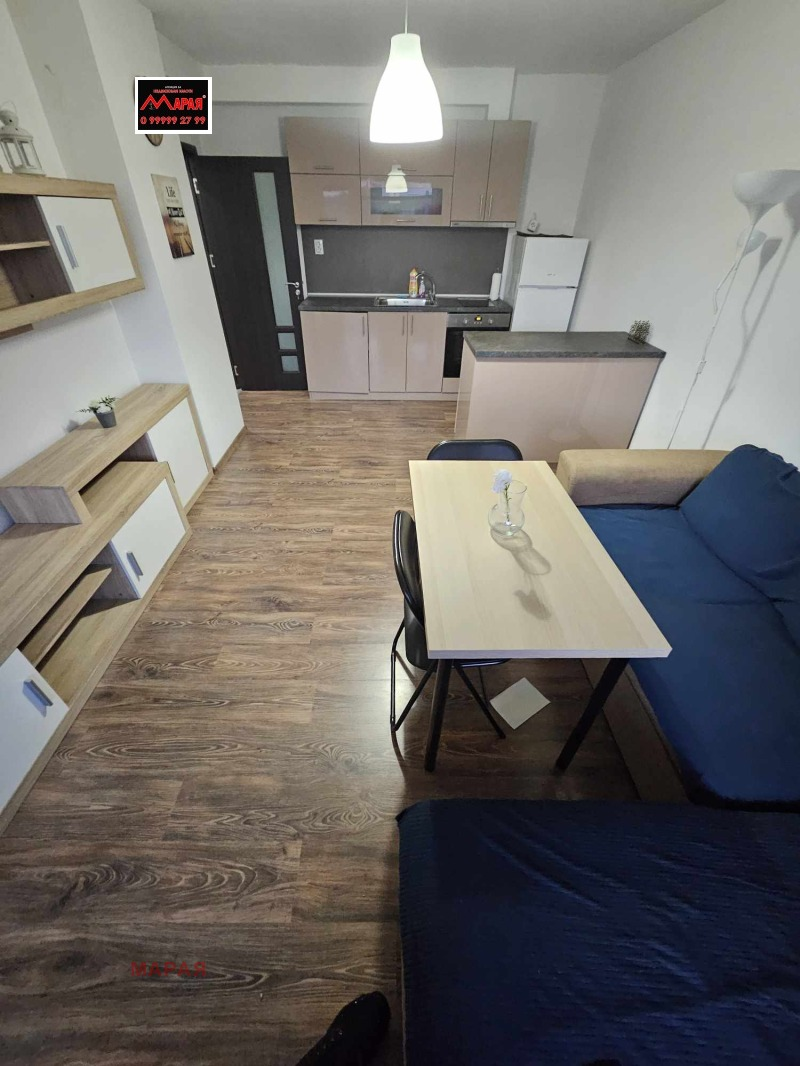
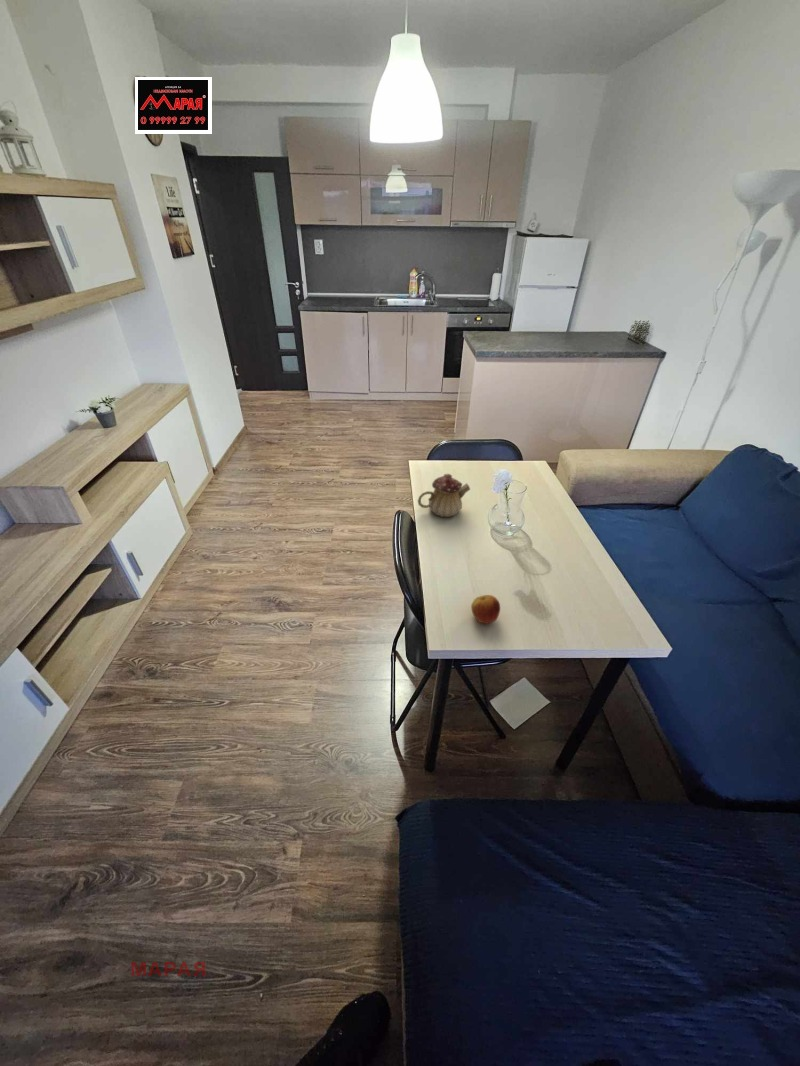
+ teapot (444, 492)
+ apple (485, 608)
